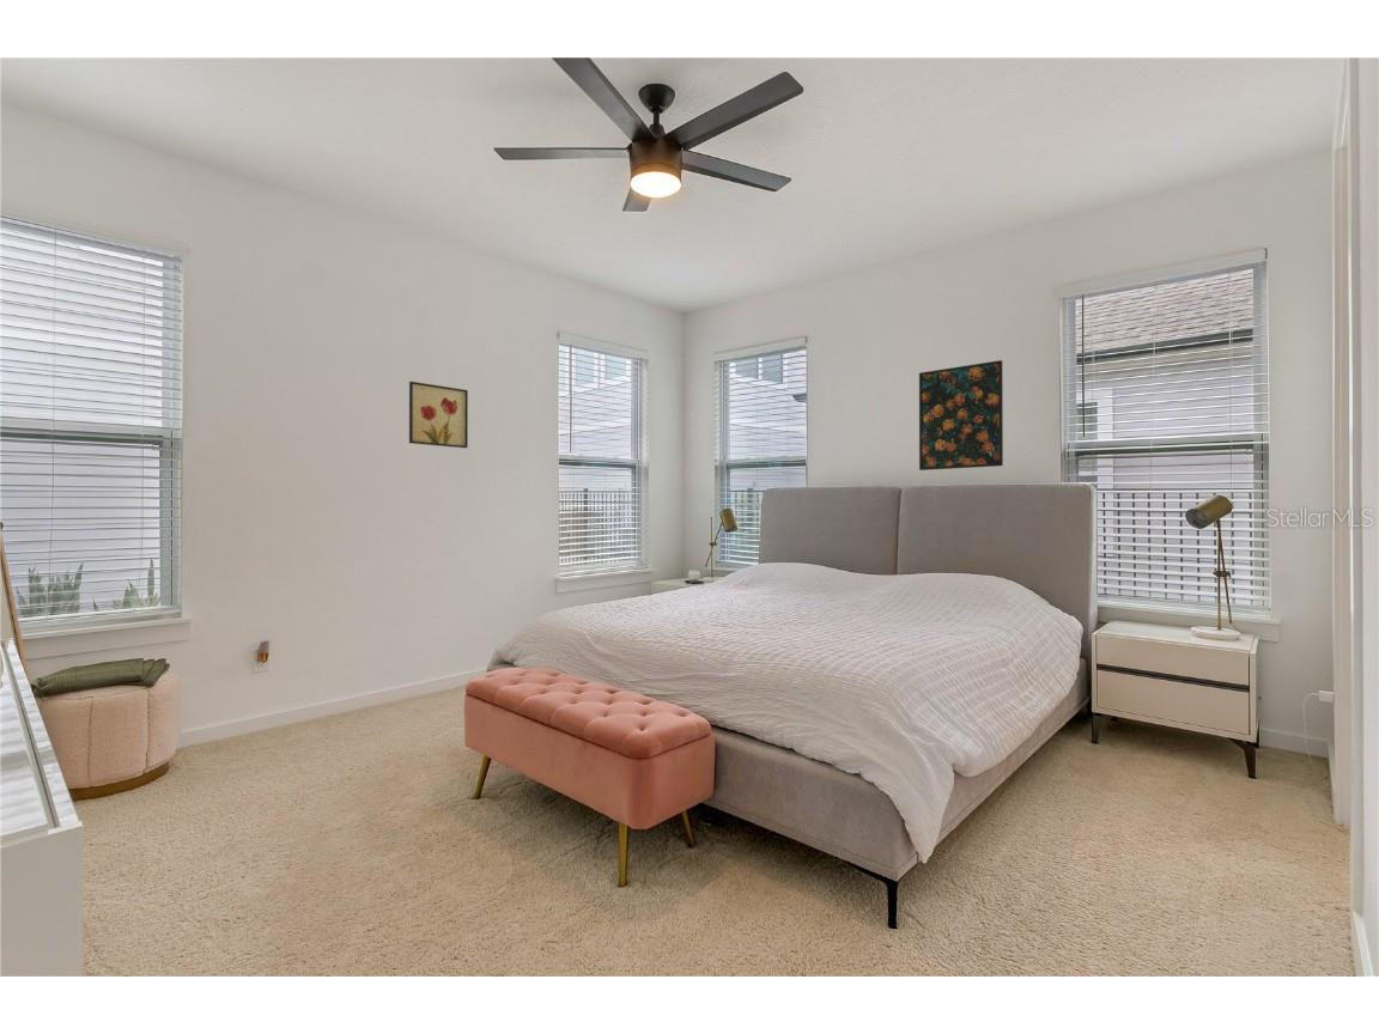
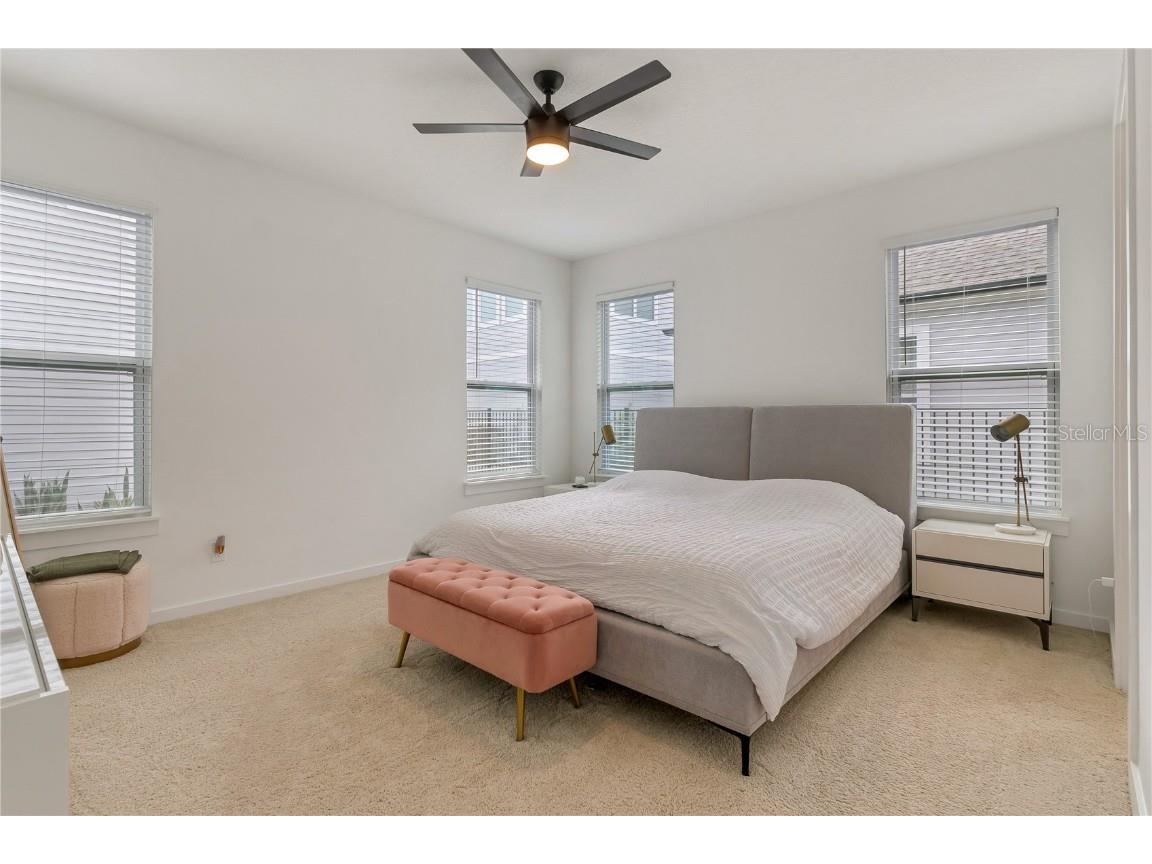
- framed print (959, 416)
- wall art (438, 415)
